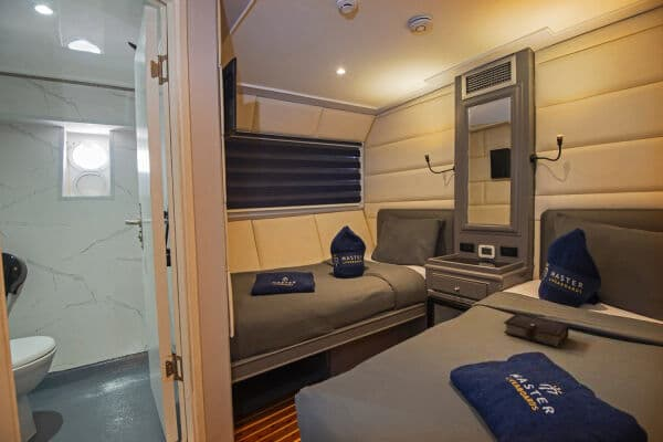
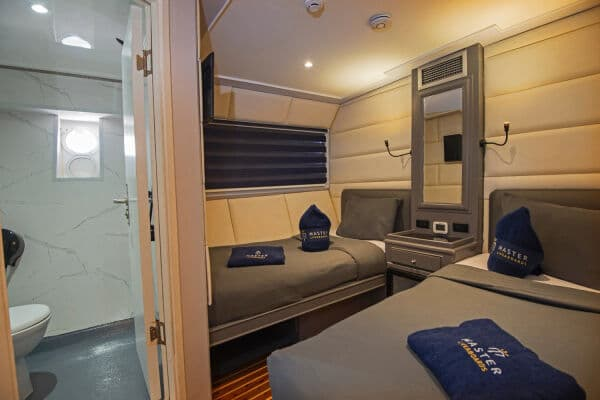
- book (526, 326)
